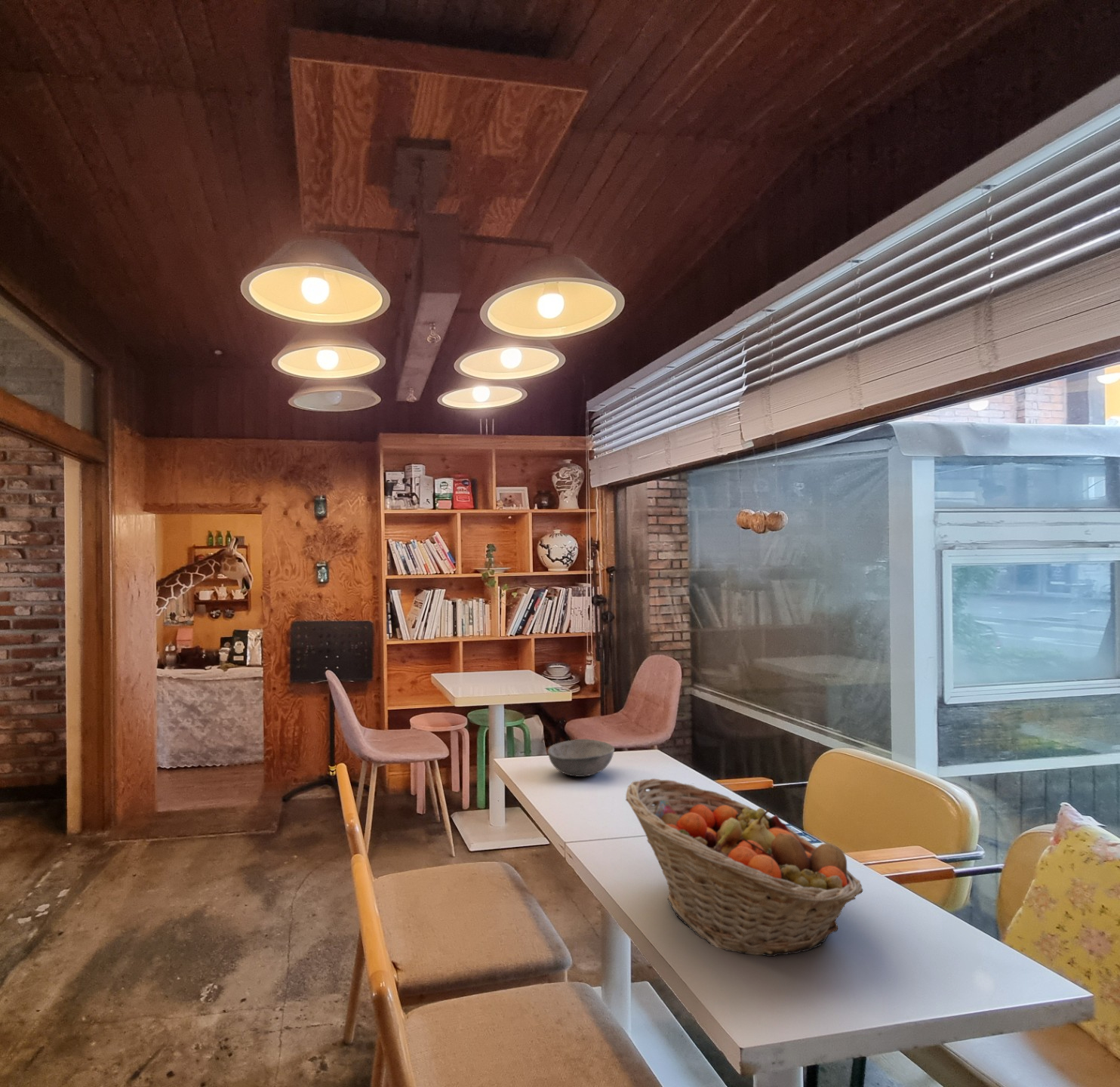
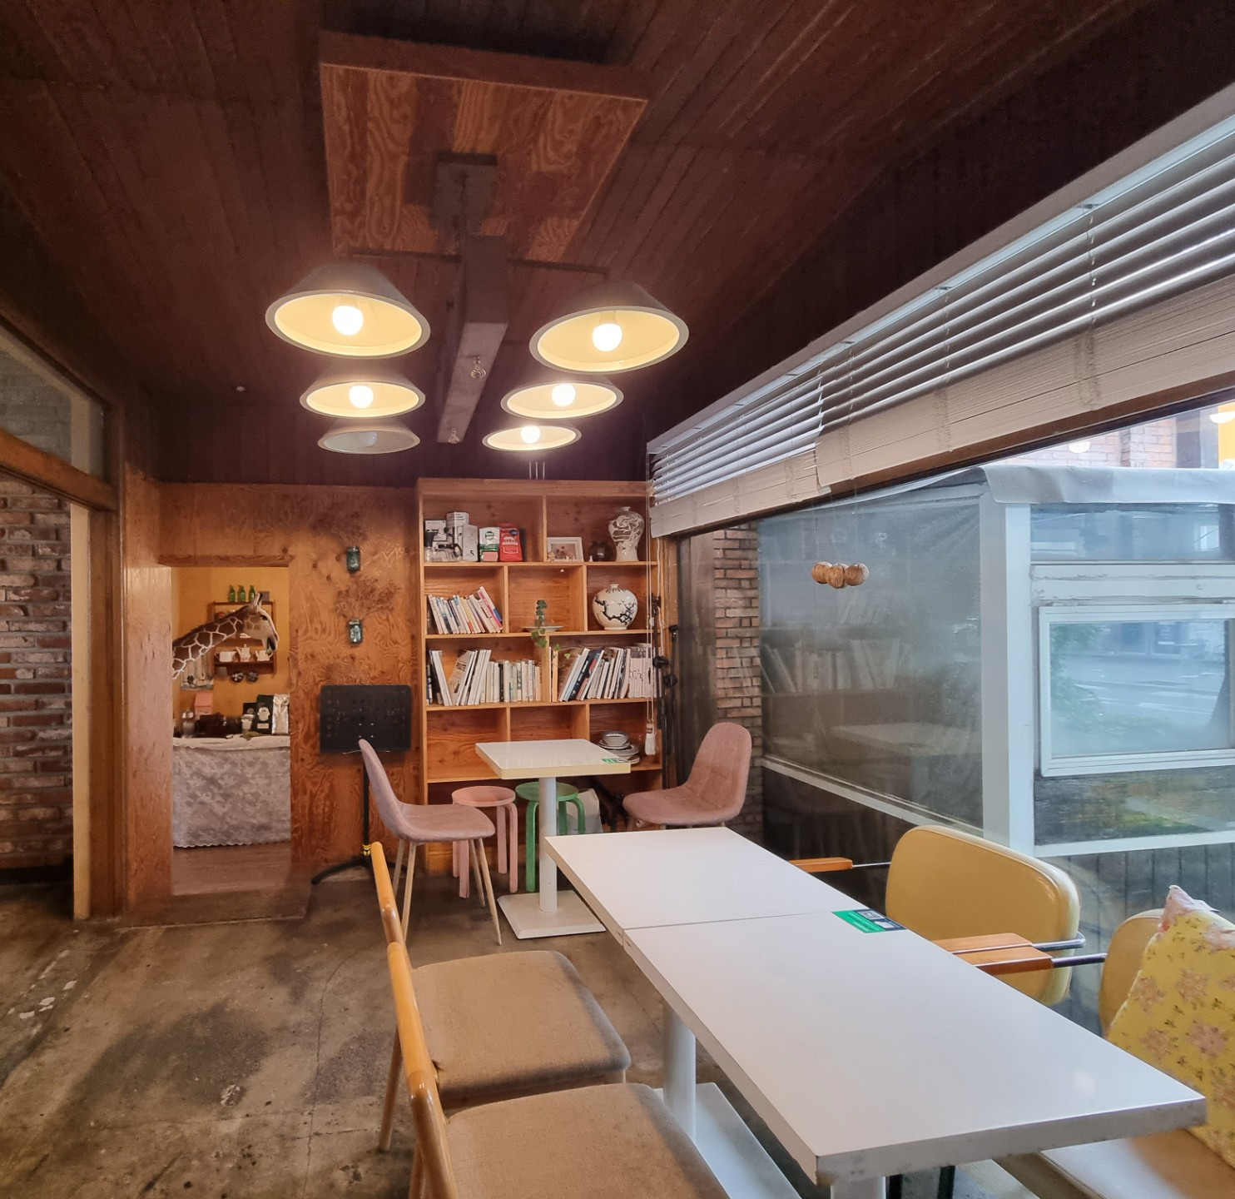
- fruit basket (735, 853)
- bowl (581, 759)
